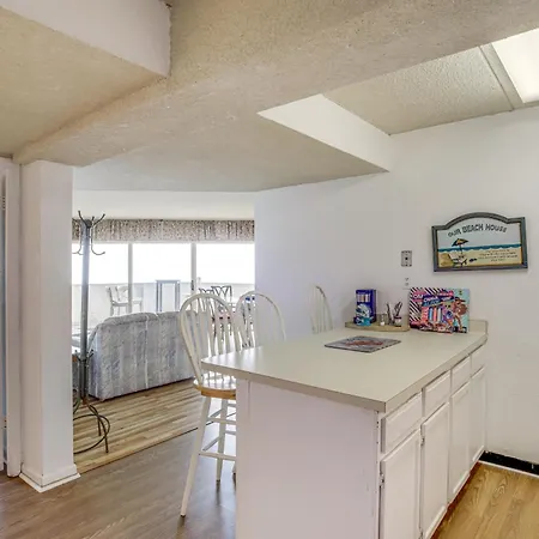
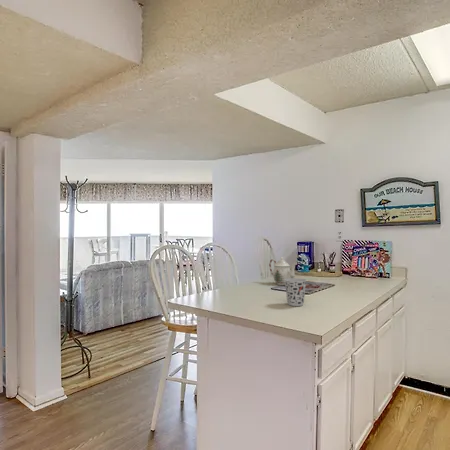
+ cup (295, 292)
+ teapot (282, 270)
